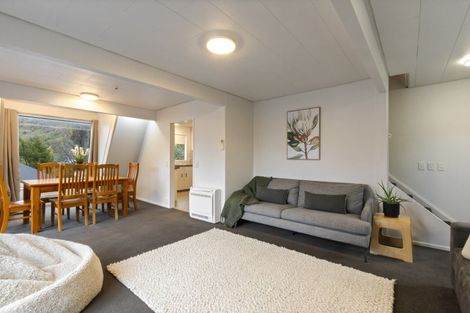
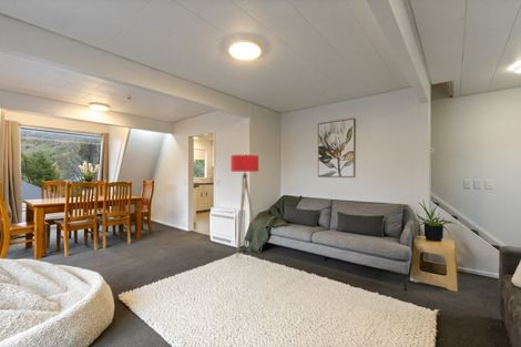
+ floor lamp (243, 204)
